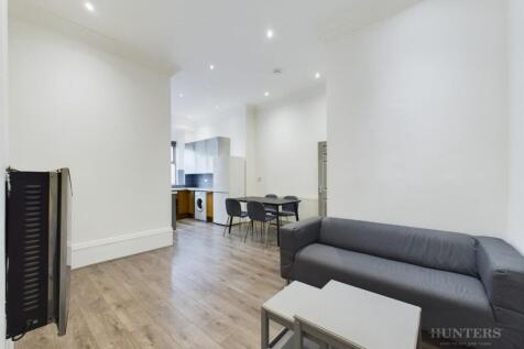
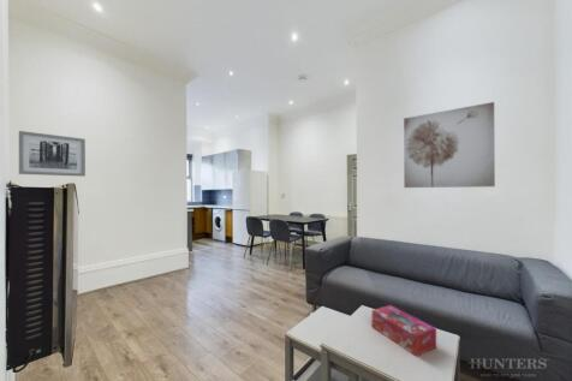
+ tissue box (401, 327)
+ wall art (54, 155)
+ wall art (445, 149)
